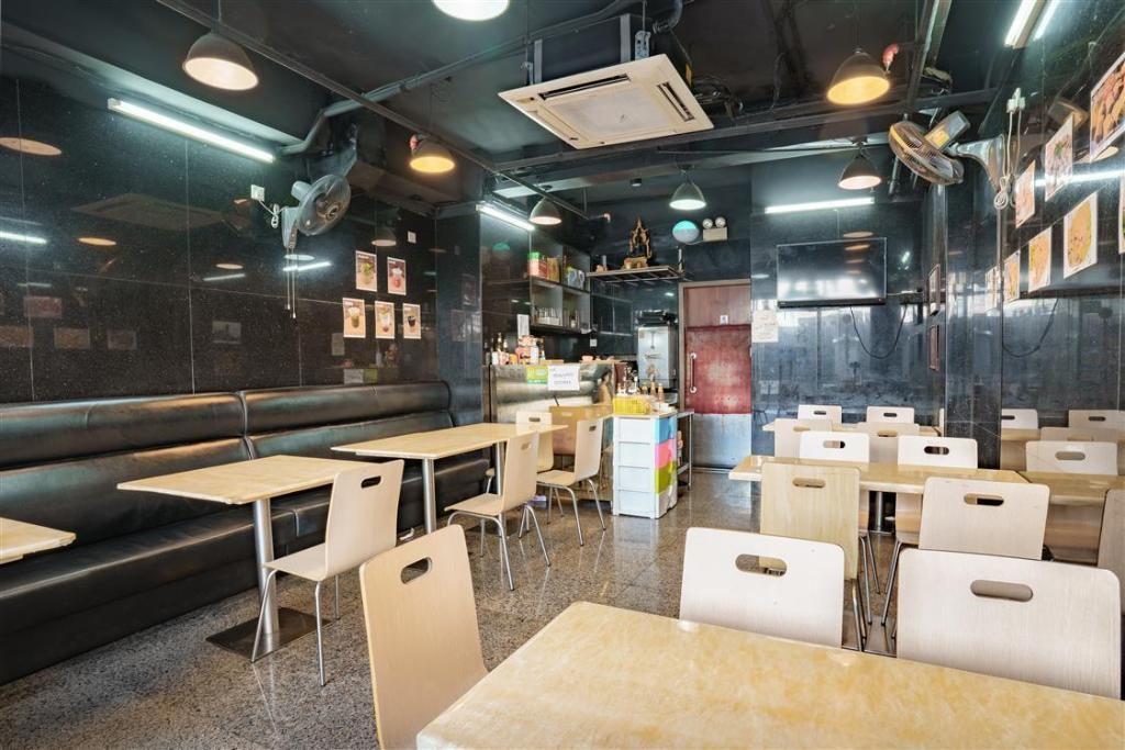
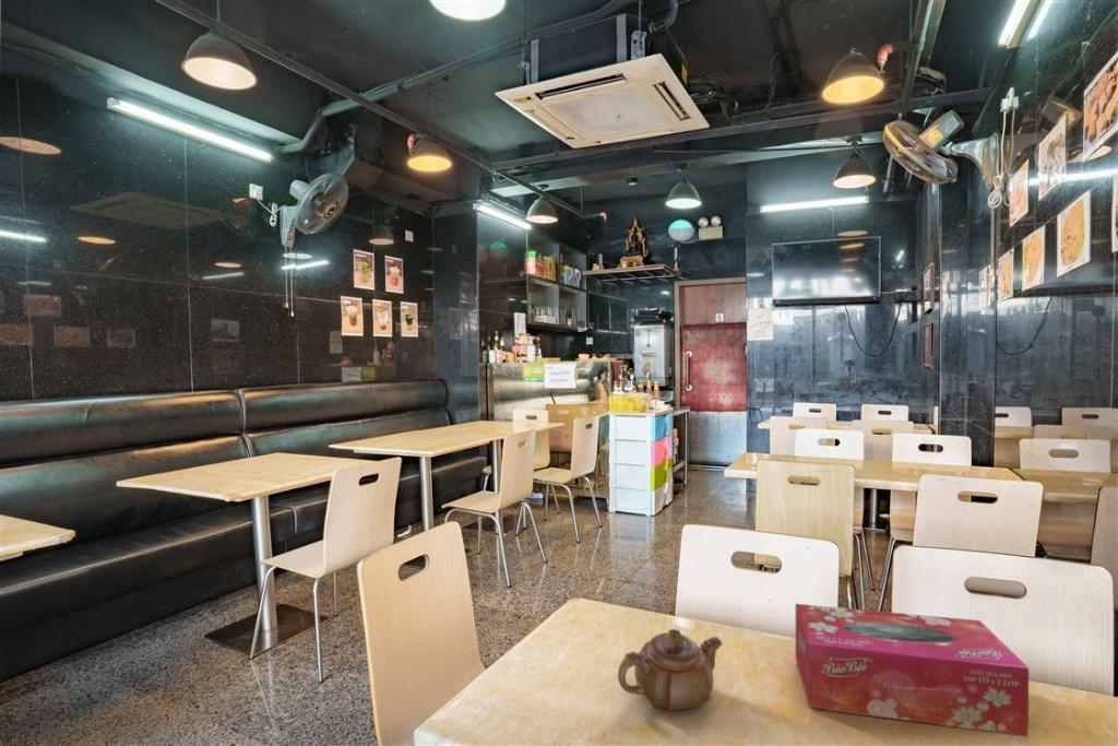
+ teapot (670, 661)
+ tissue box (897, 662)
